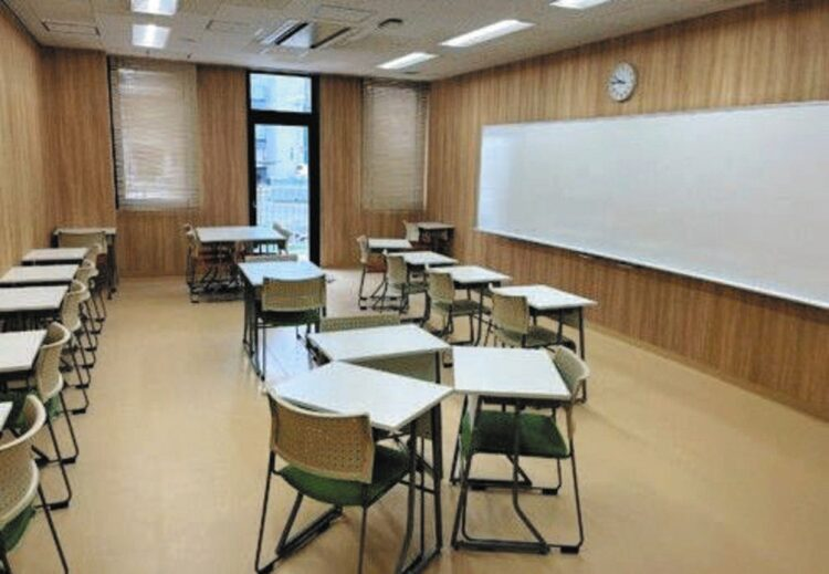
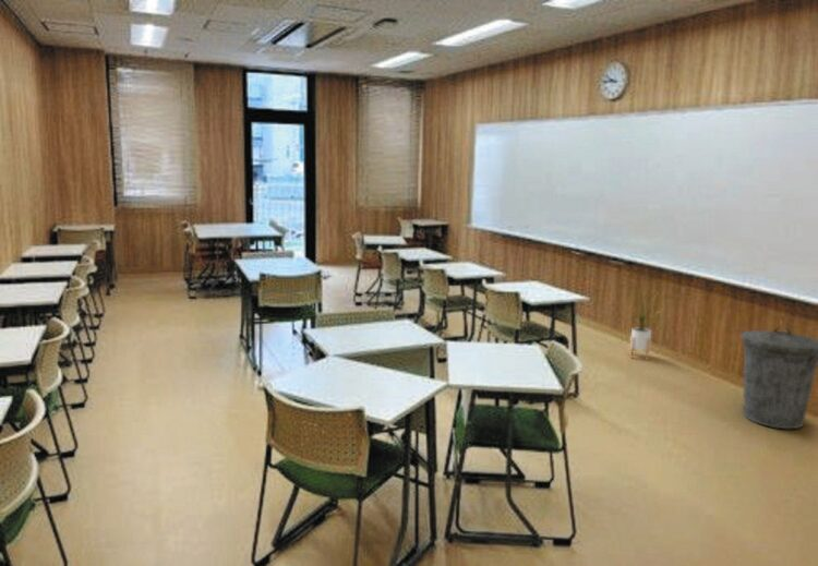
+ trash can (778, 373)
+ house plant (642, 321)
